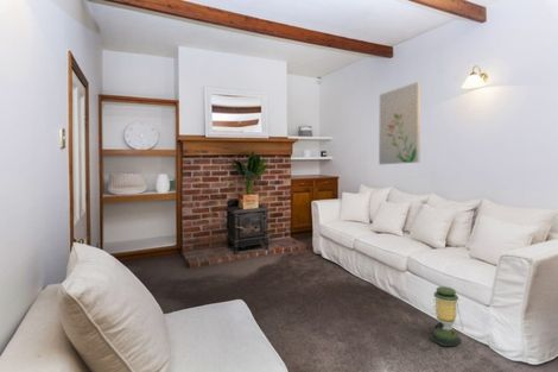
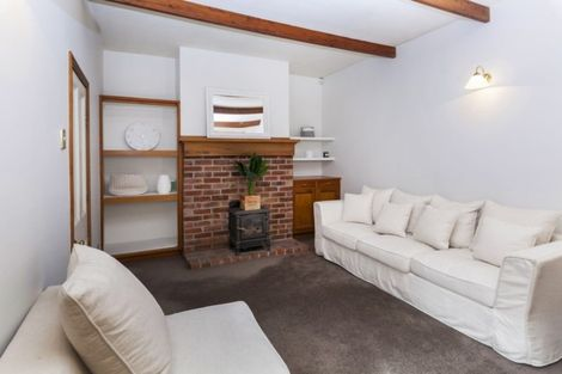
- lantern (445, 314)
- wall art (398, 126)
